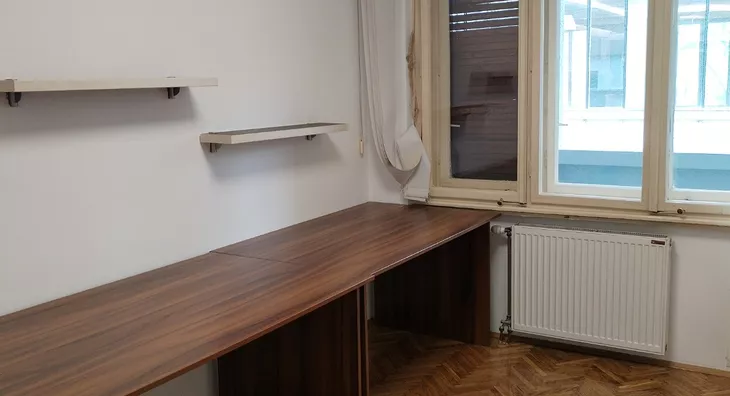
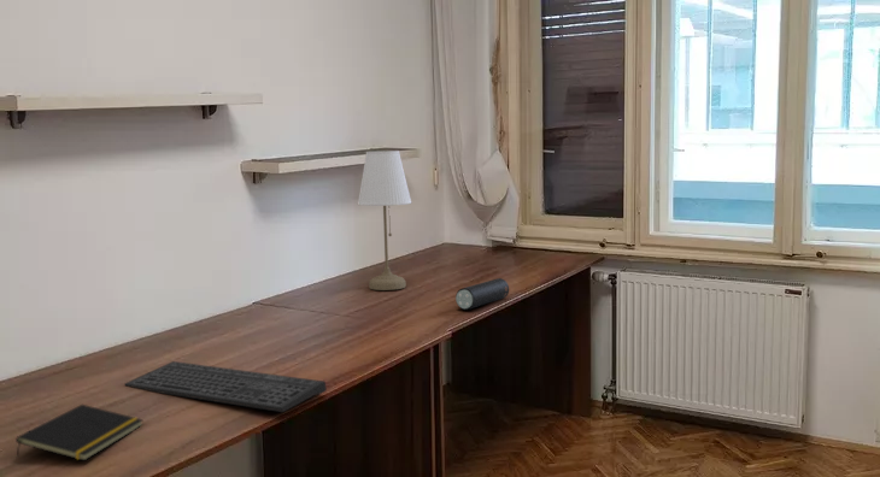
+ keyboard (223, 384)
+ speaker (482, 293)
+ desk lamp (385, 219)
+ notepad (82, 430)
